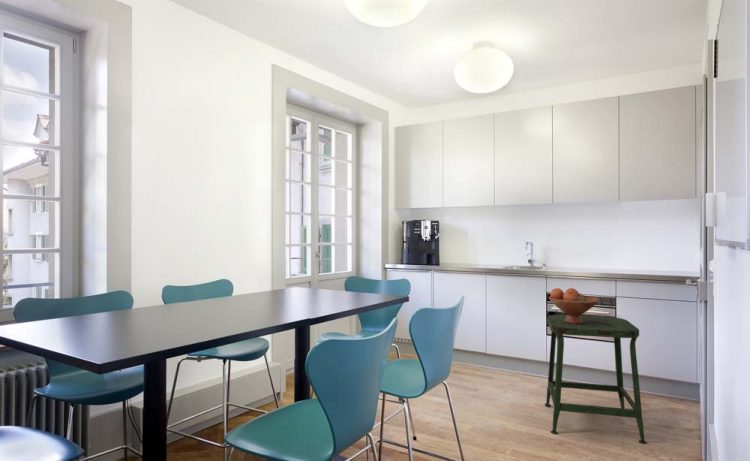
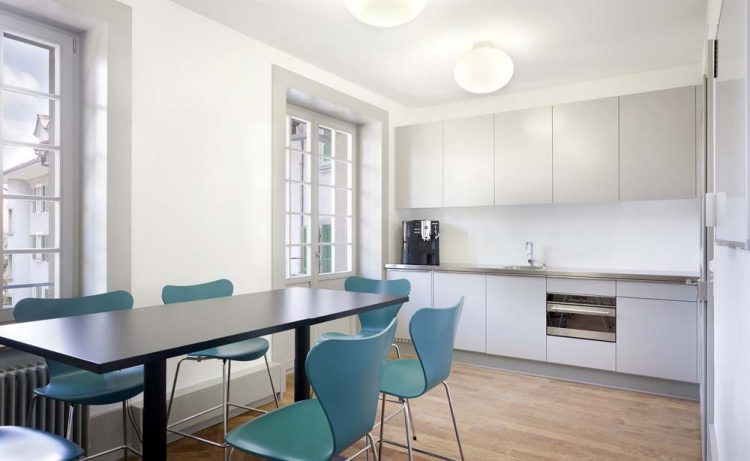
- fruit bowl (573, 305)
- stool (587, 383)
